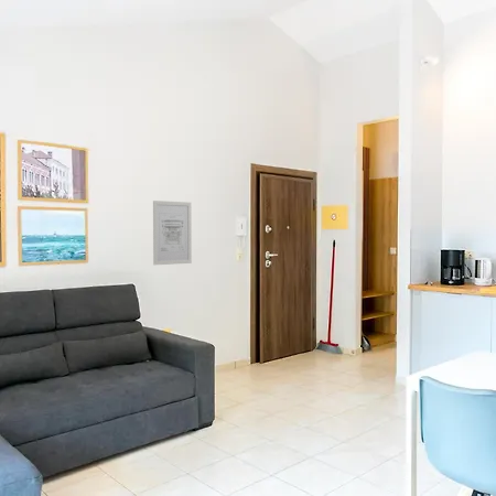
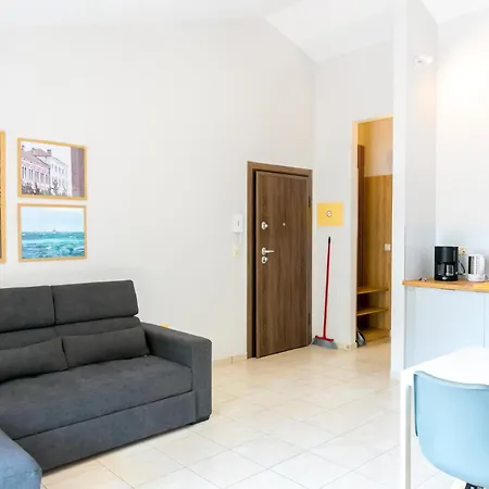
- wall art (172, 233)
